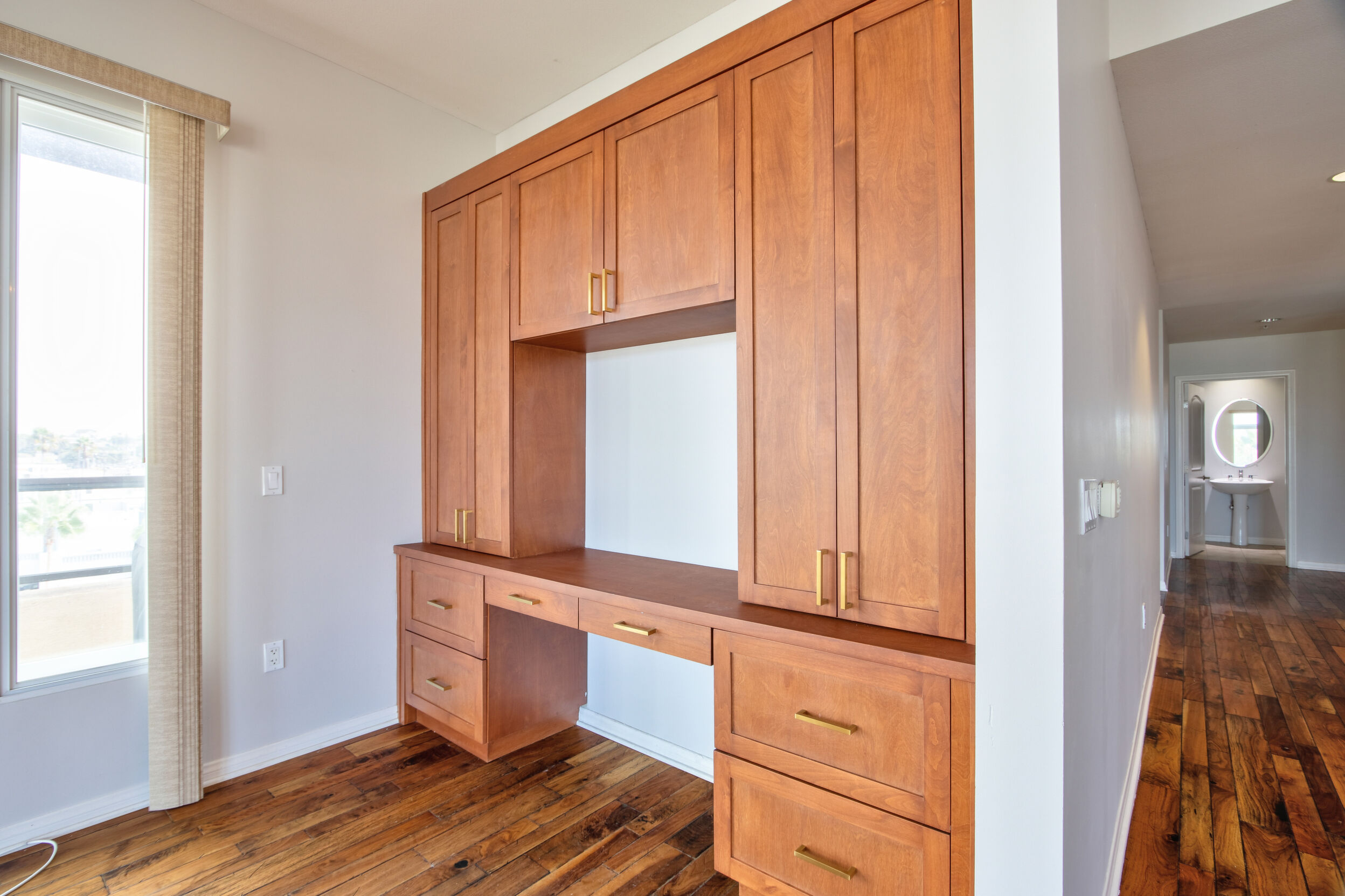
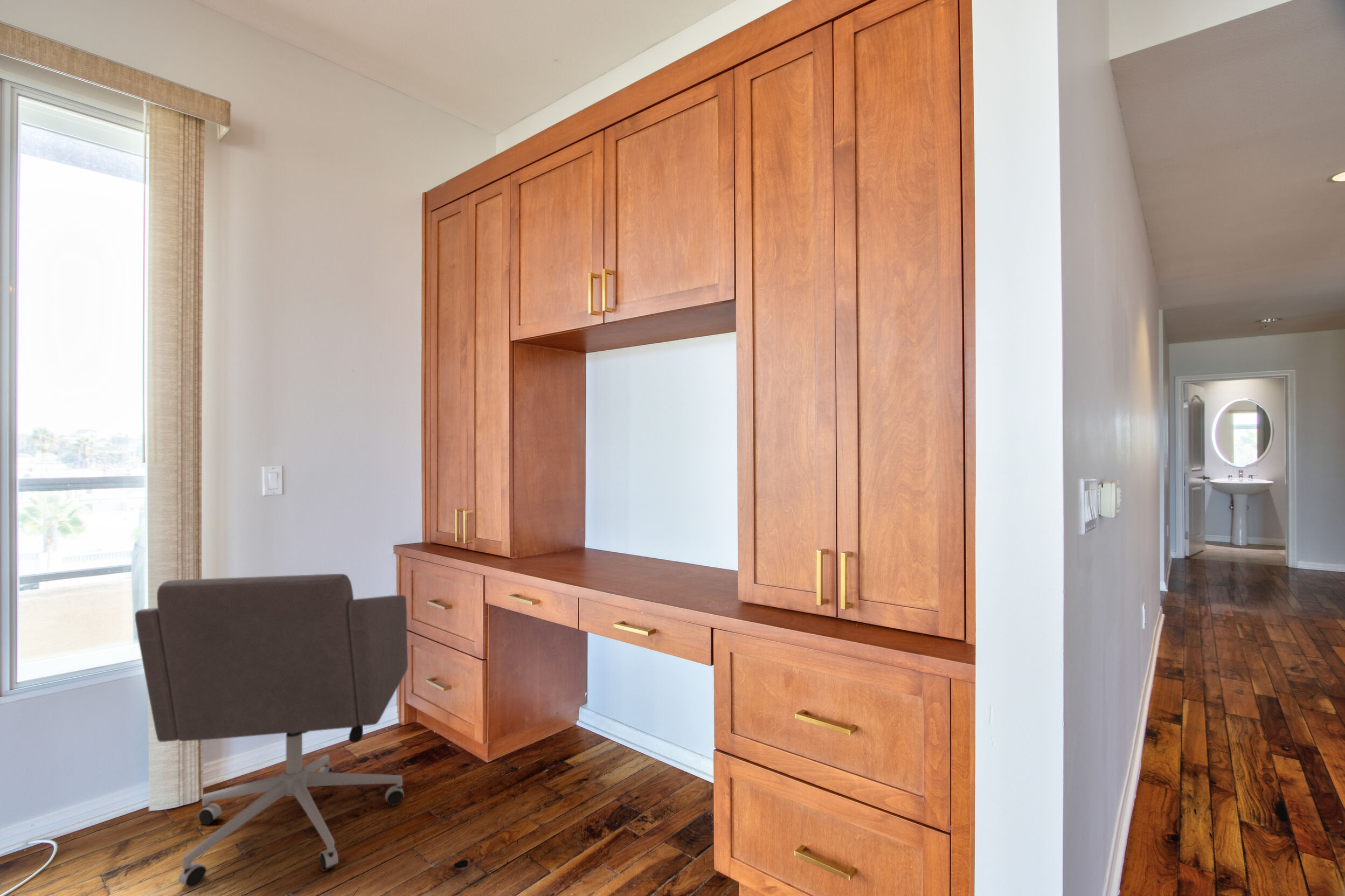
+ office chair (293, 696)
